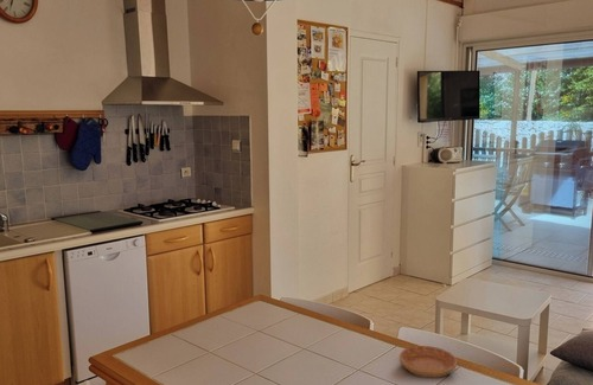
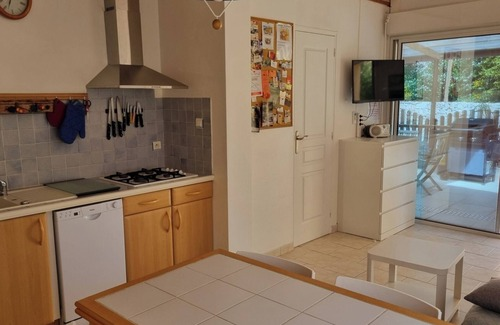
- saucer (427, 362)
